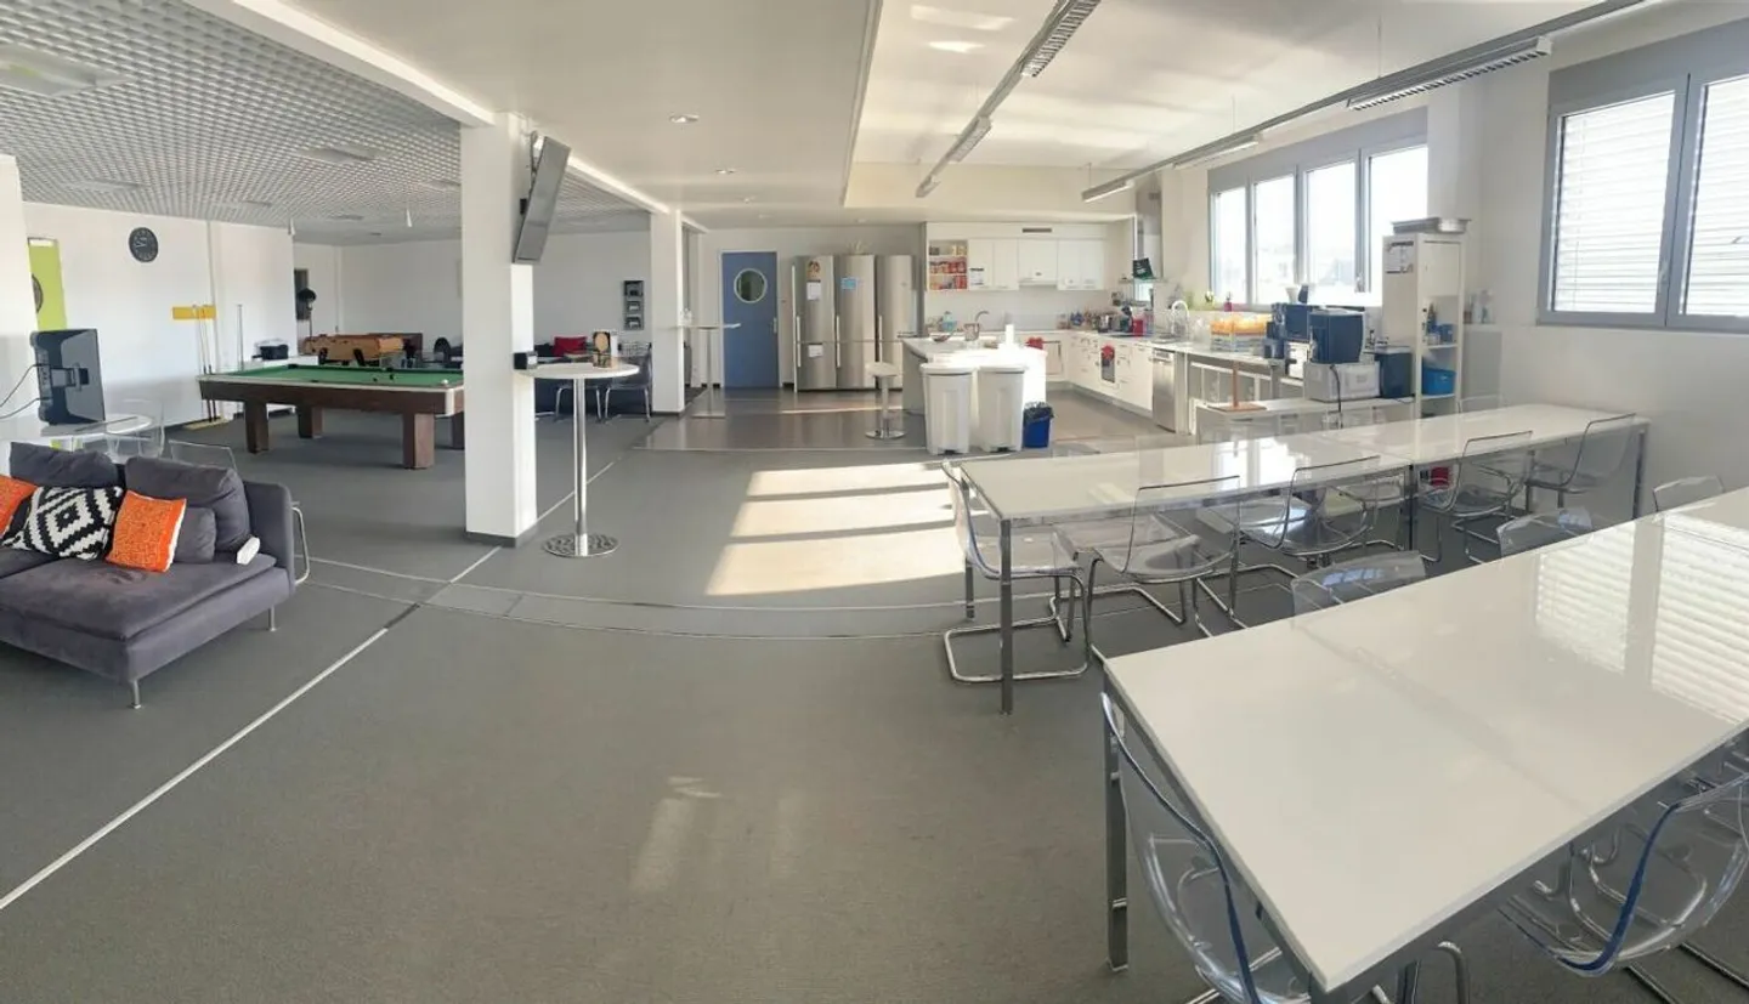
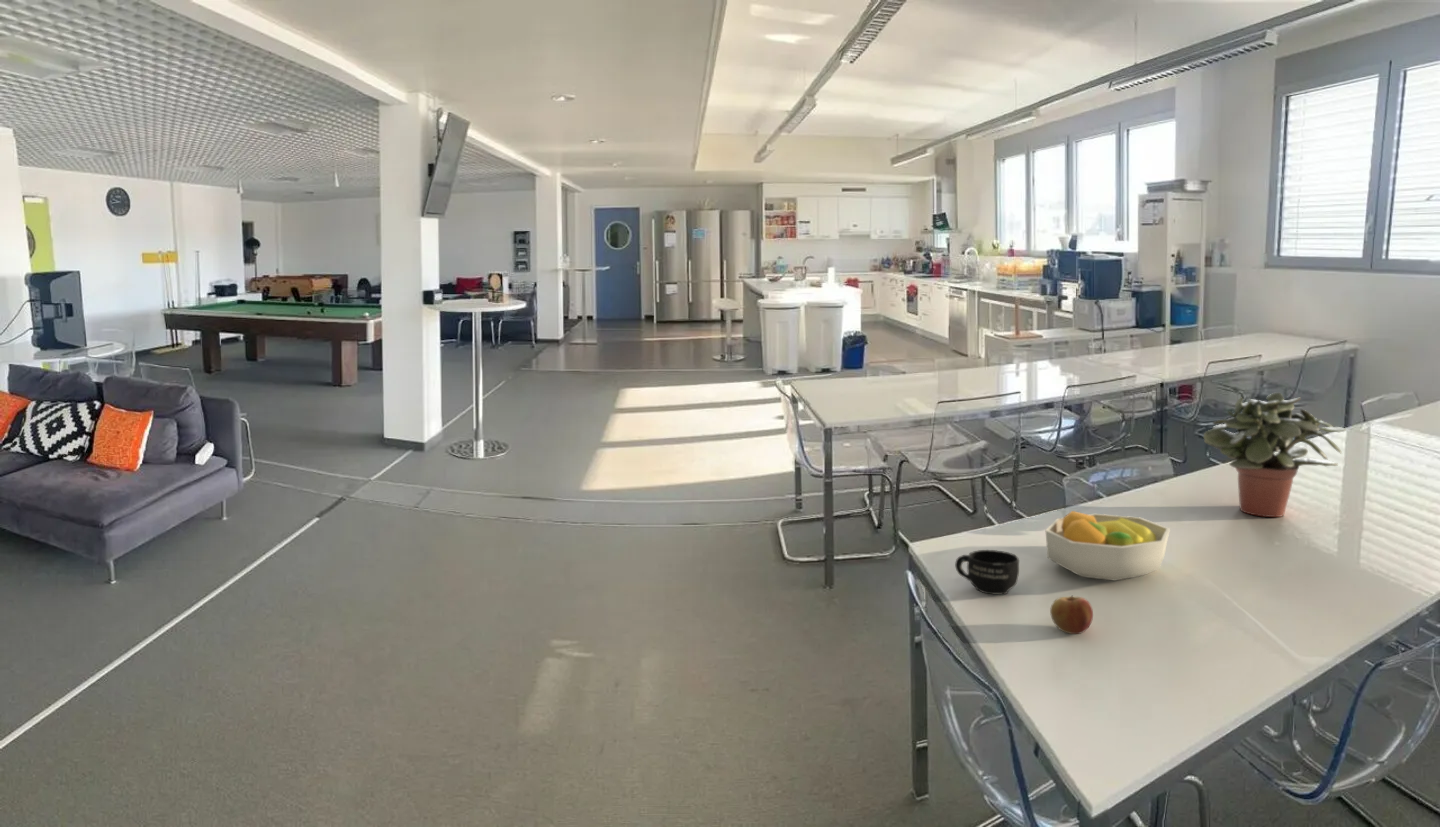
+ potted plant (1268, 452)
+ apple (1071, 612)
+ mug (986, 571)
+ fruit bowl (1107, 539)
